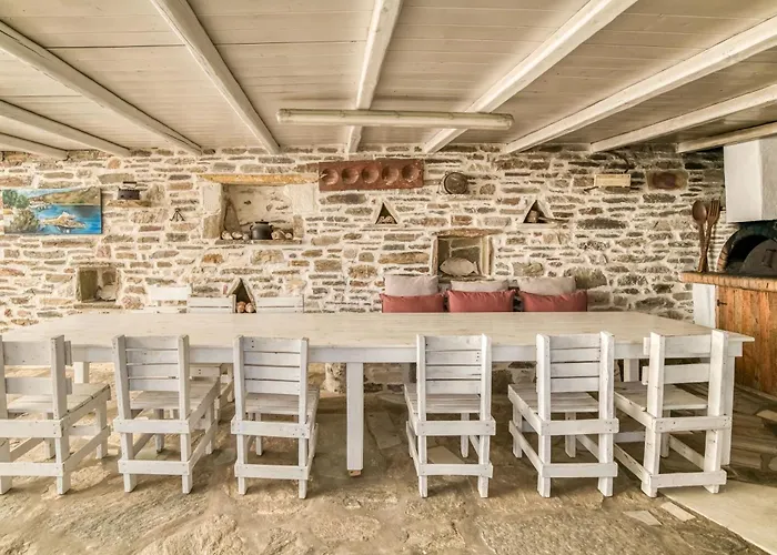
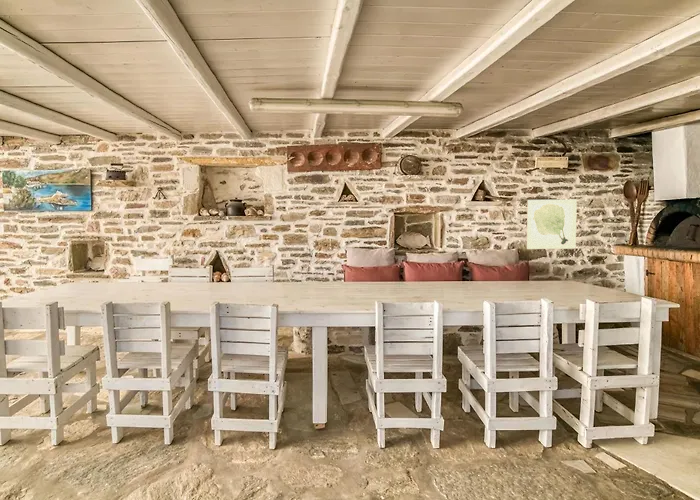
+ wall art (551, 224)
